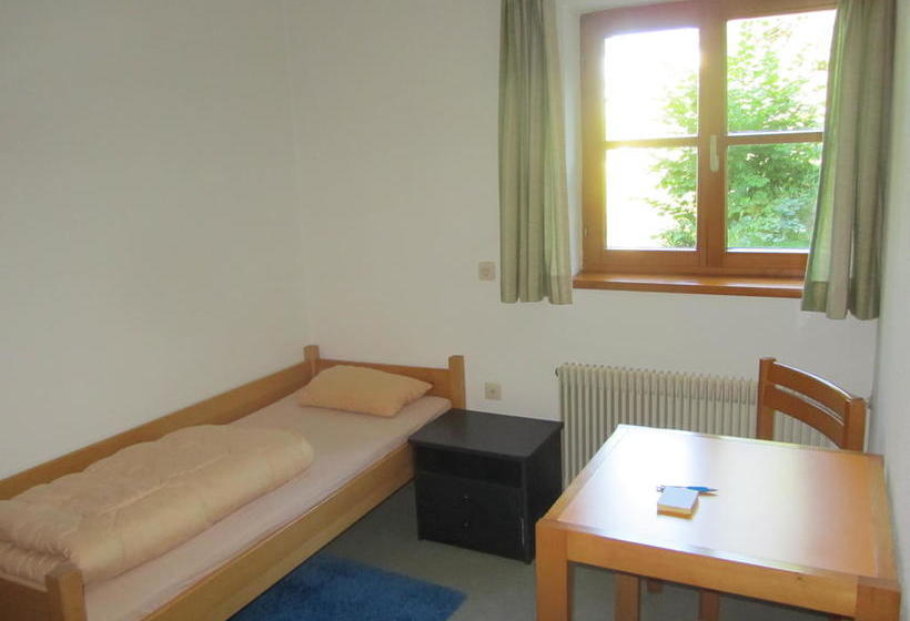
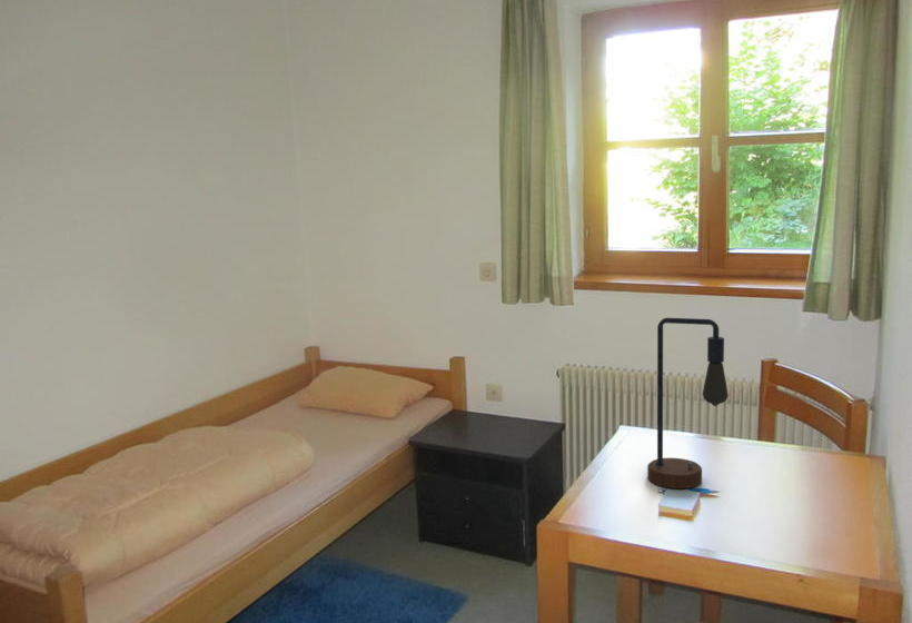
+ table lamp (703, 396)
